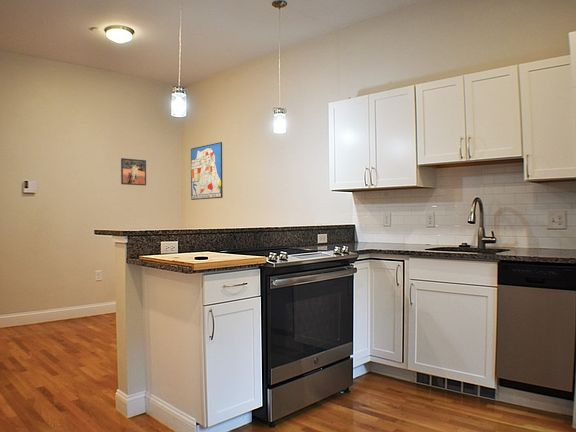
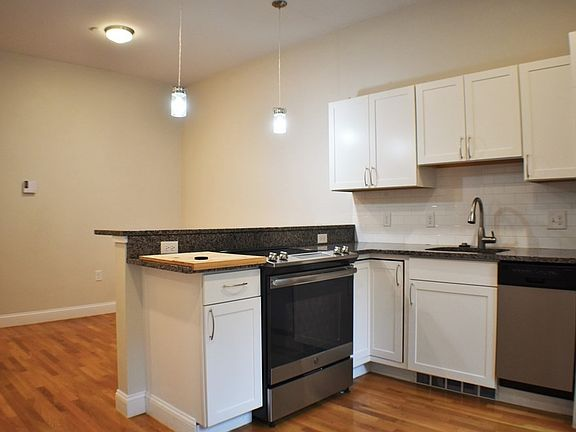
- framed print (133, 172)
- wall art (205, 172)
